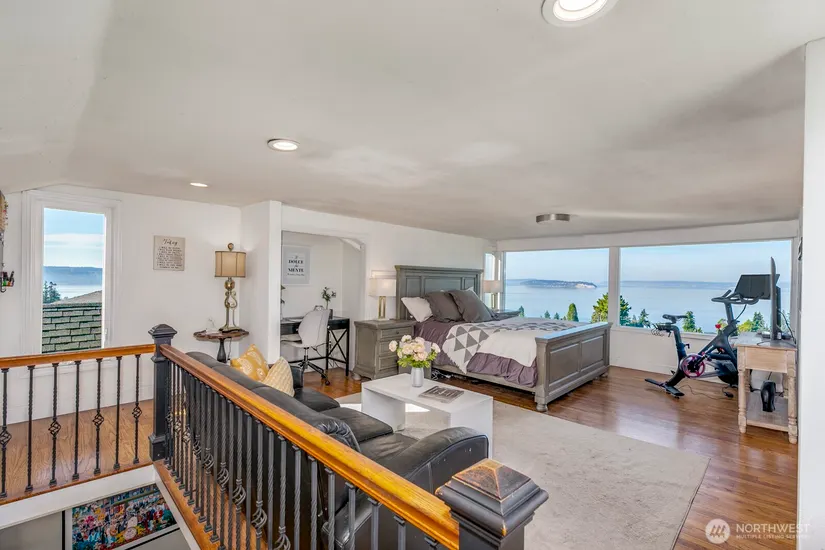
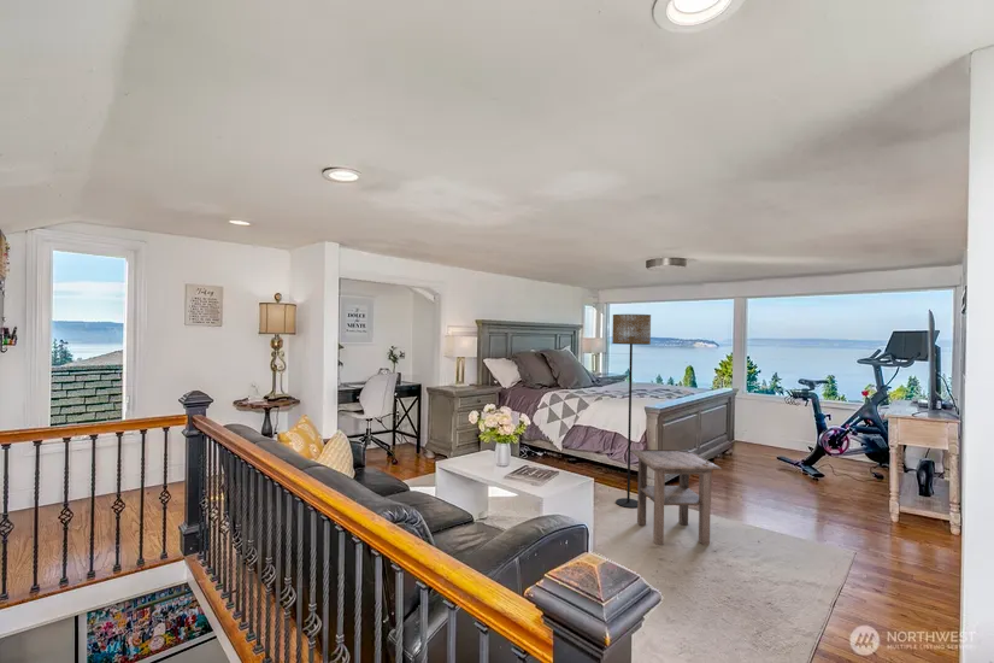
+ side table (672, 494)
+ floor lamp (629, 409)
